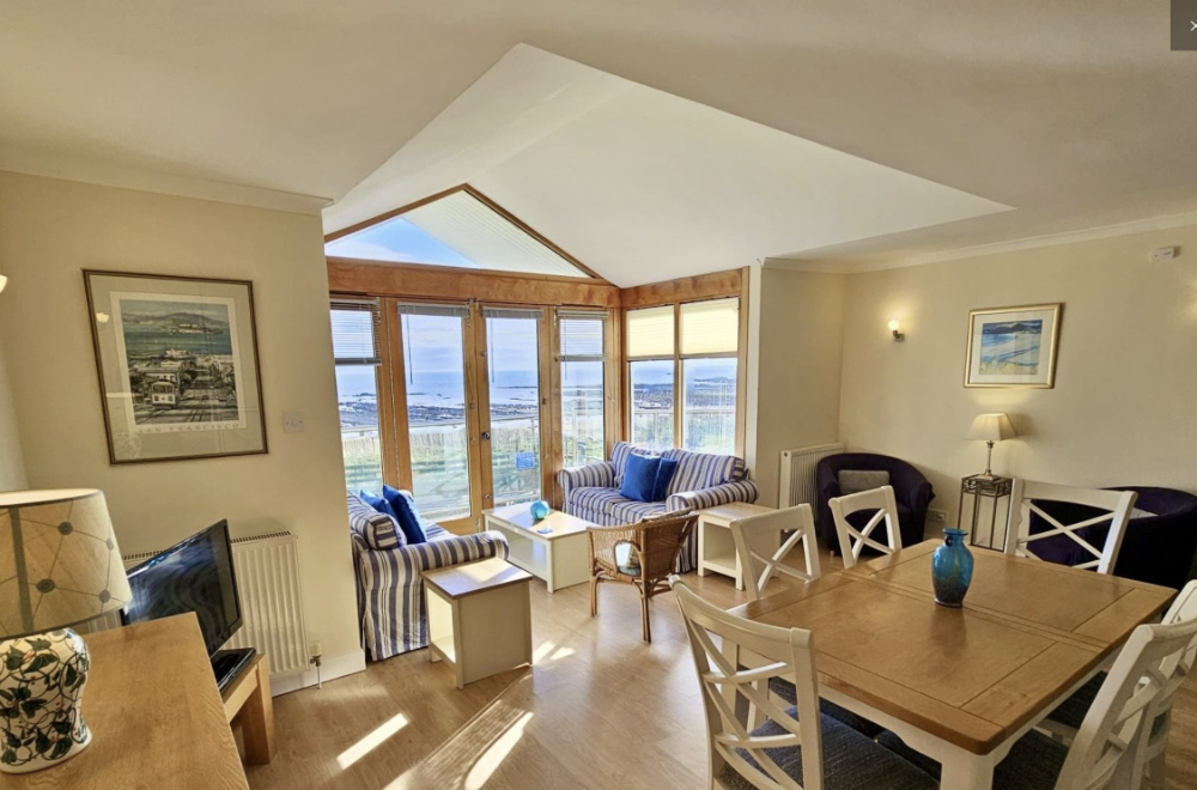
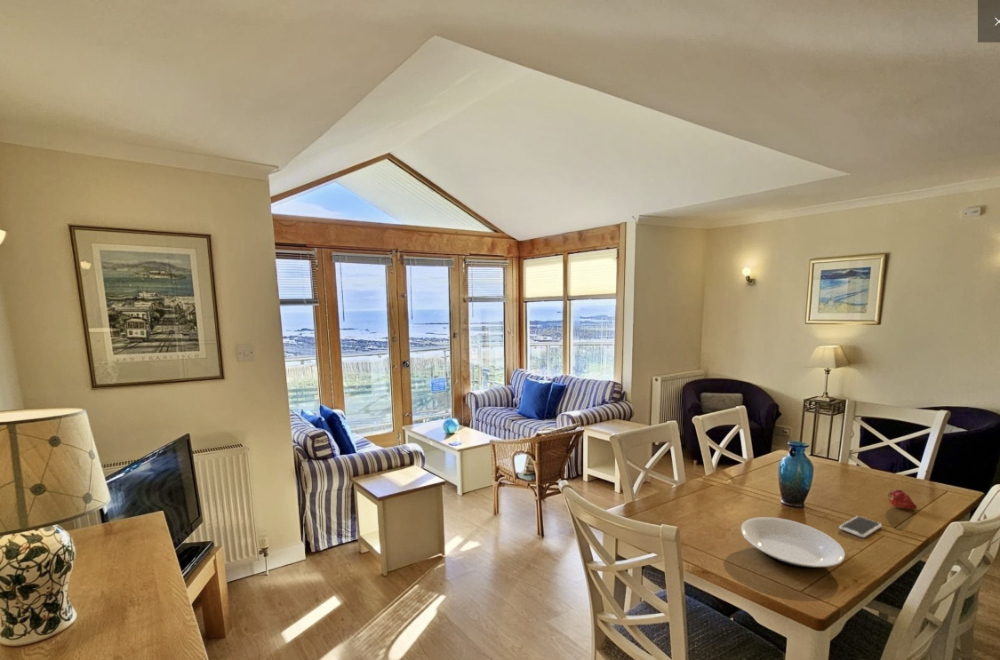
+ plate (789, 545)
+ fruit (900, 499)
+ smartphone (860, 526)
